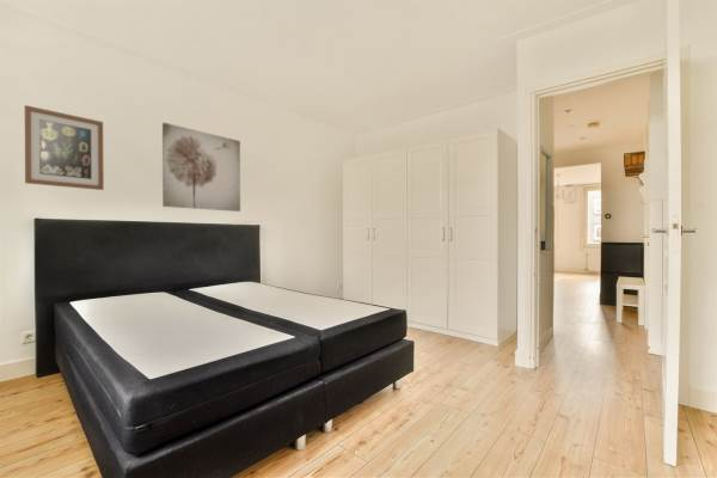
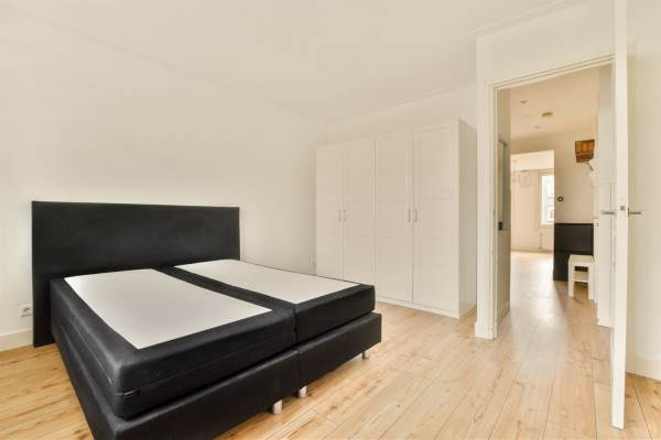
- wall art (204, 171)
- wall art (66, 151)
